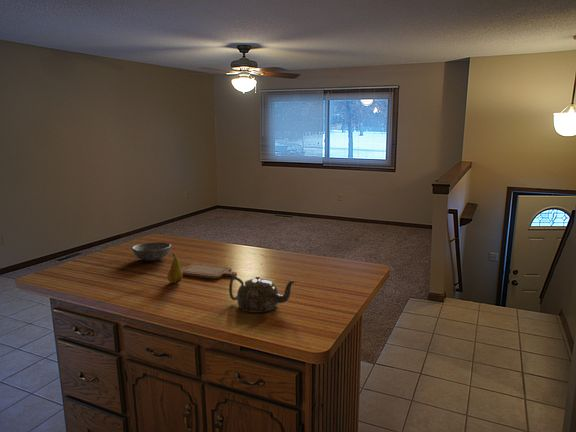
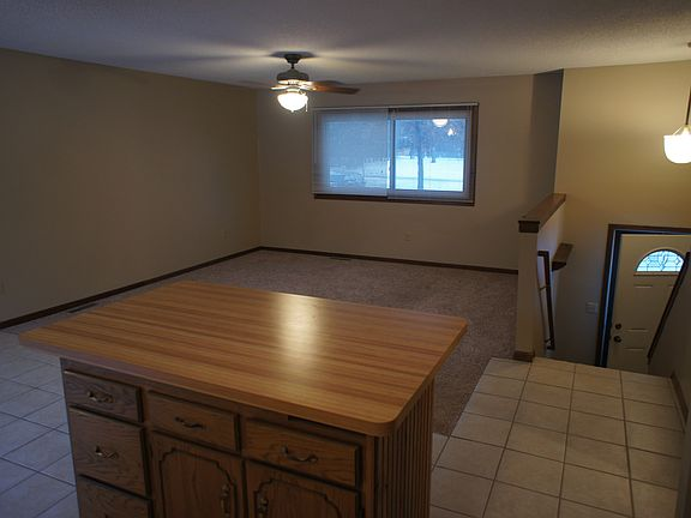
- chopping board (210, 271)
- teapot (261, 291)
- fruit (174, 267)
- soup bowl (152, 252)
